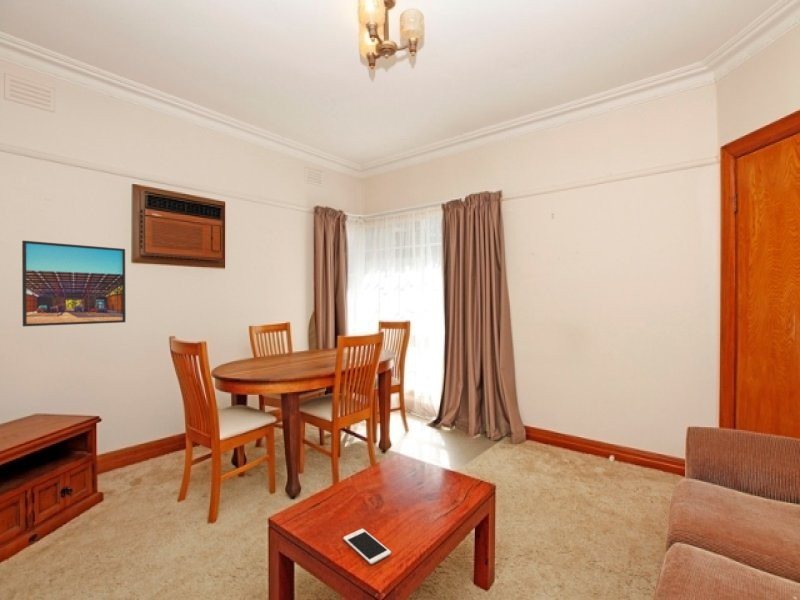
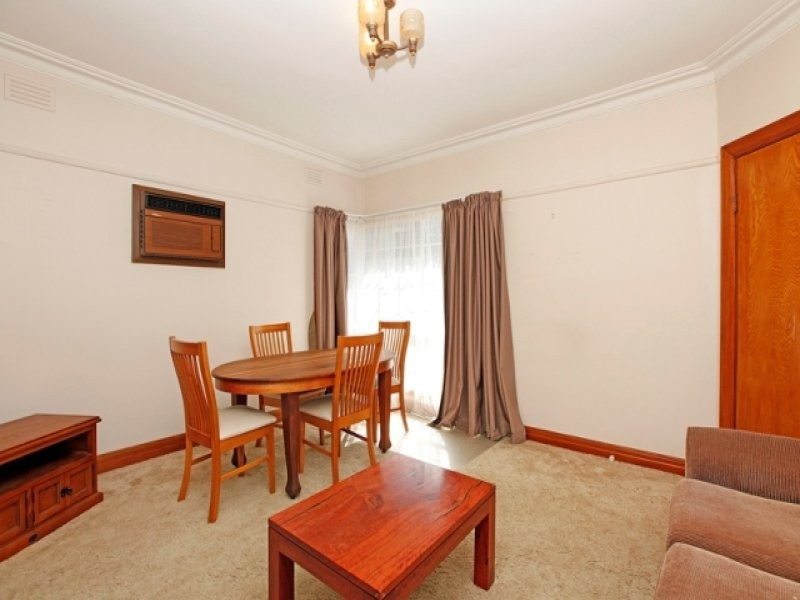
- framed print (77, 284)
- cell phone (366, 545)
